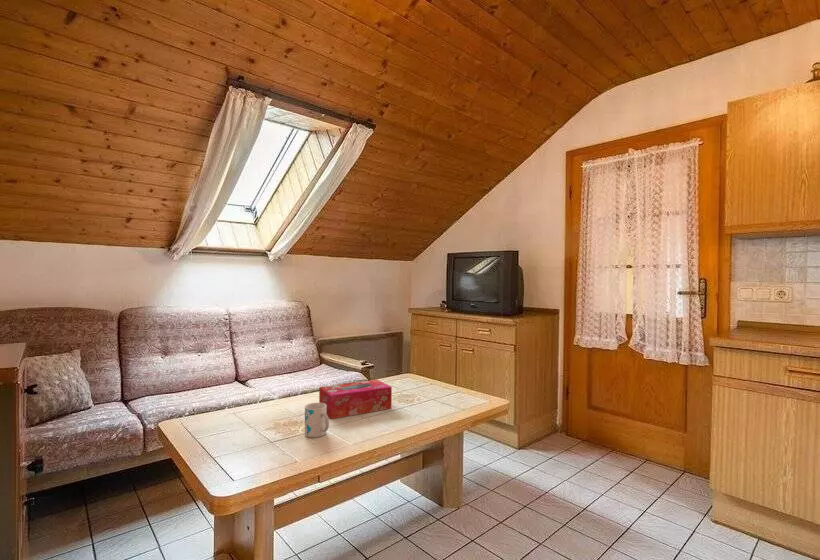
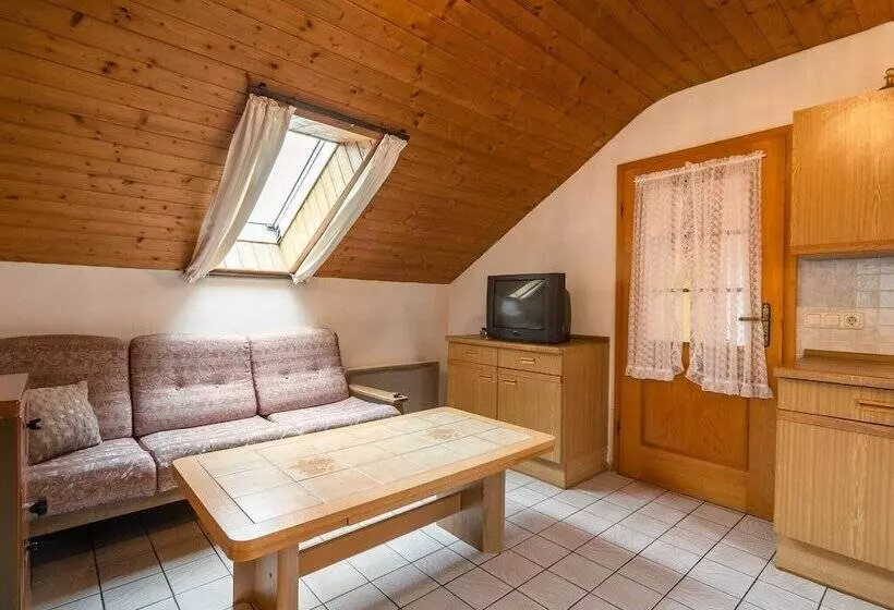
- tissue box (355, 397)
- mug (318, 420)
